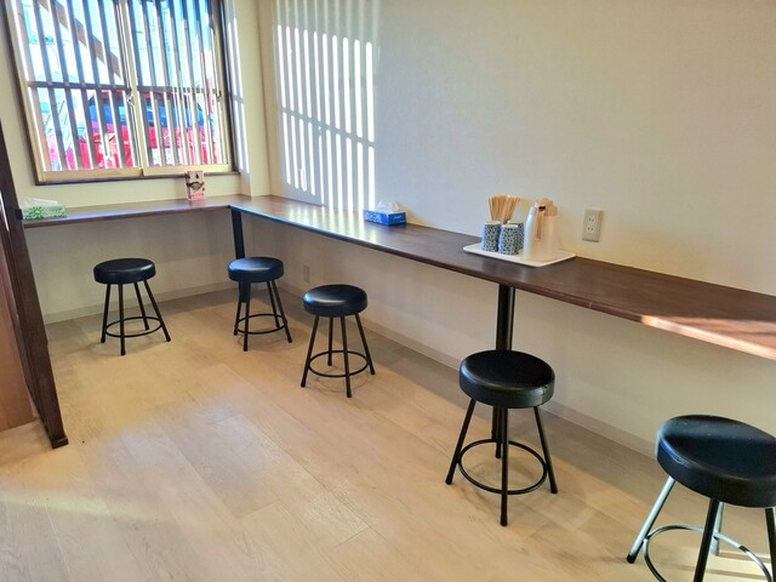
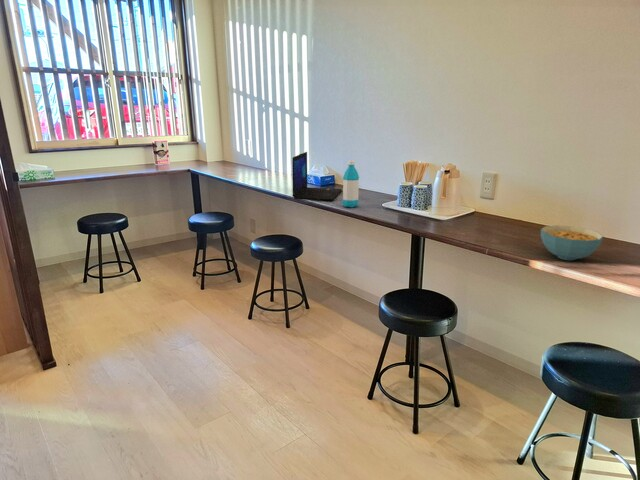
+ cereal bowl (568, 245)
+ laptop (306, 175)
+ water bottle (350, 183)
